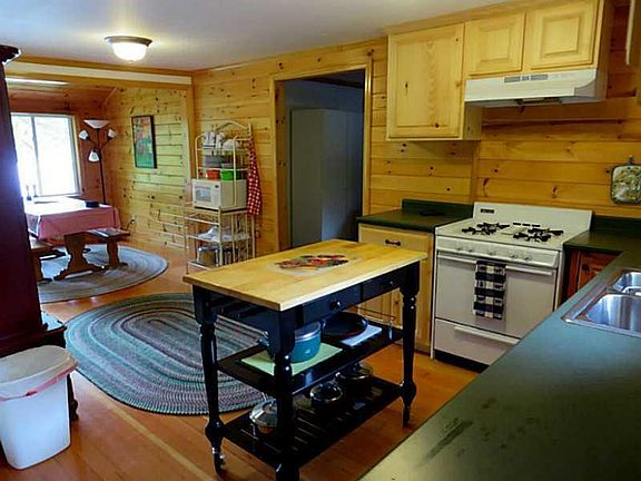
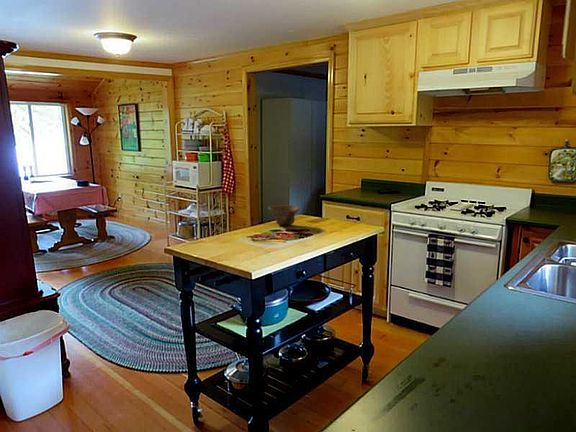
+ bowl (283, 215)
